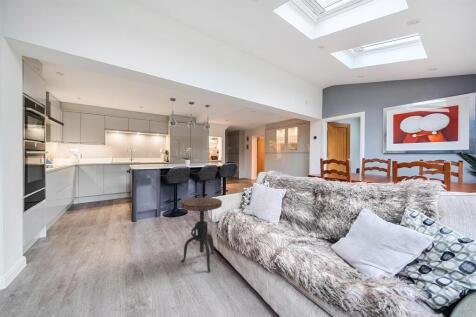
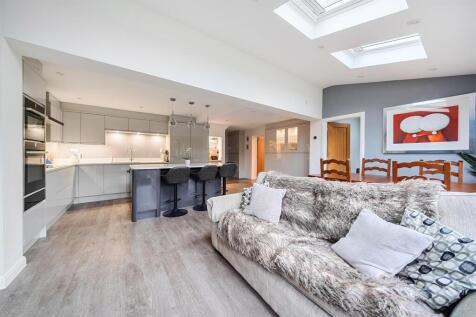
- side table (202, 231)
